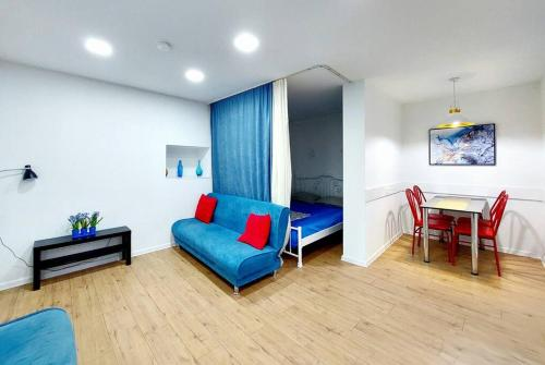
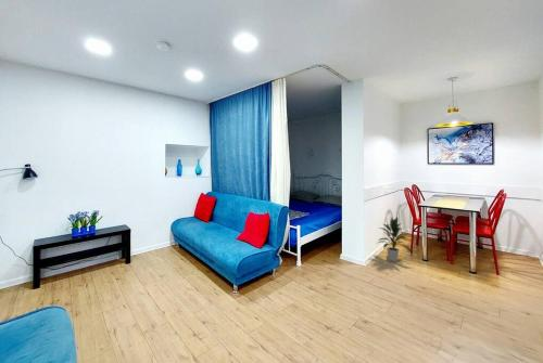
+ indoor plant (393, 238)
